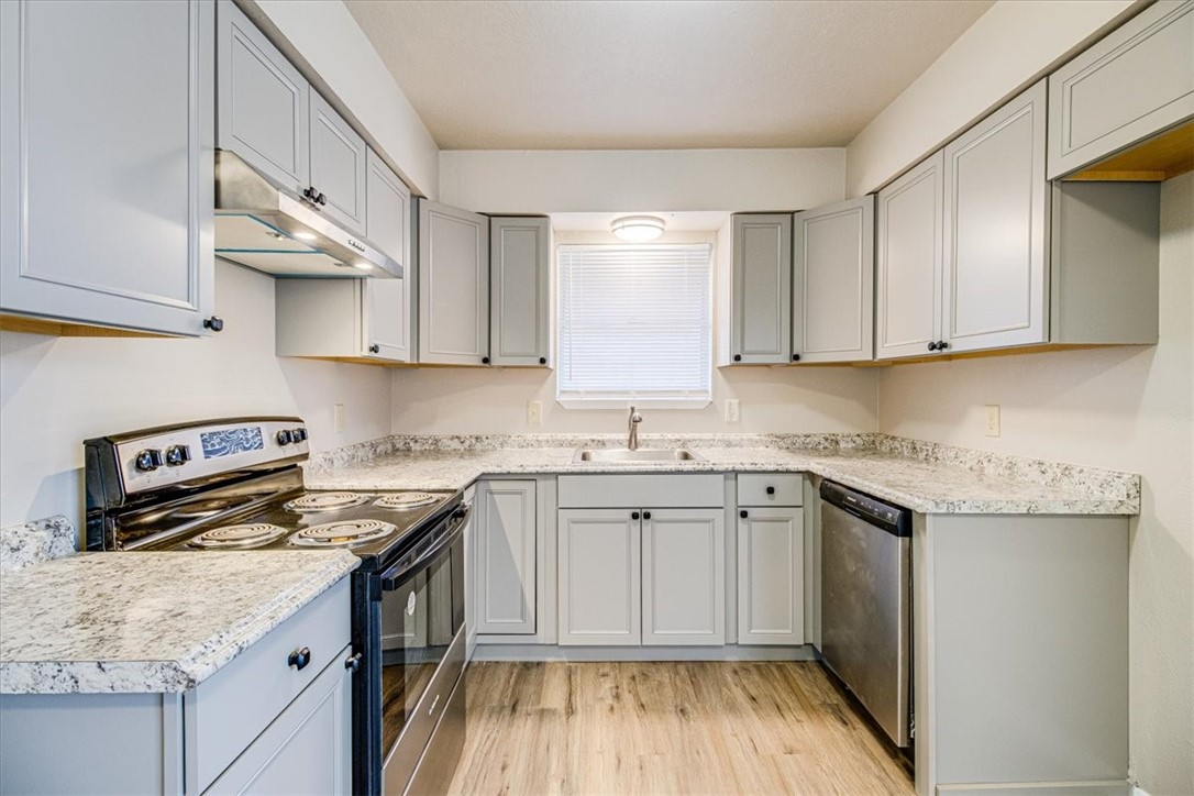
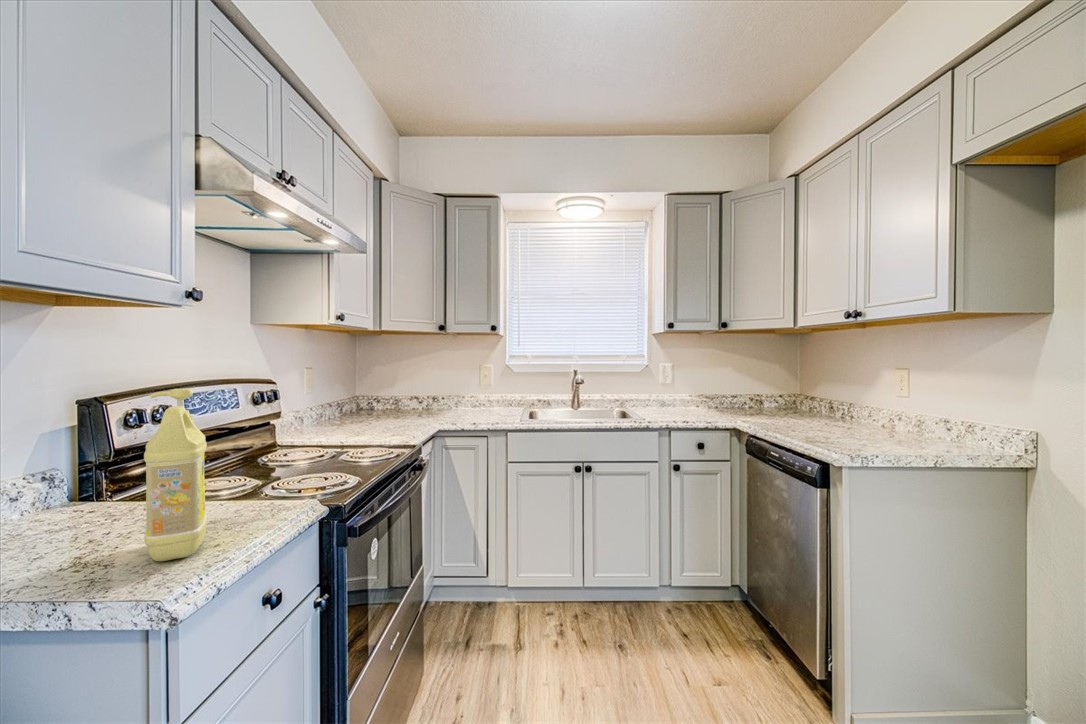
+ detergent (174, 469)
